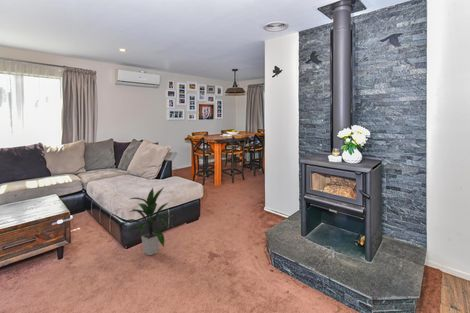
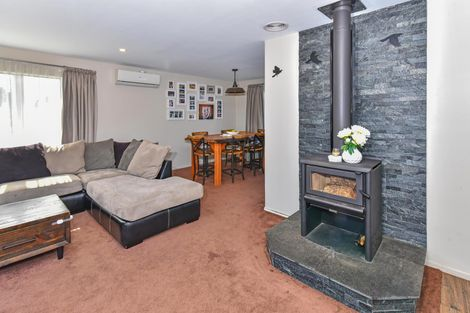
- indoor plant (150, 221)
